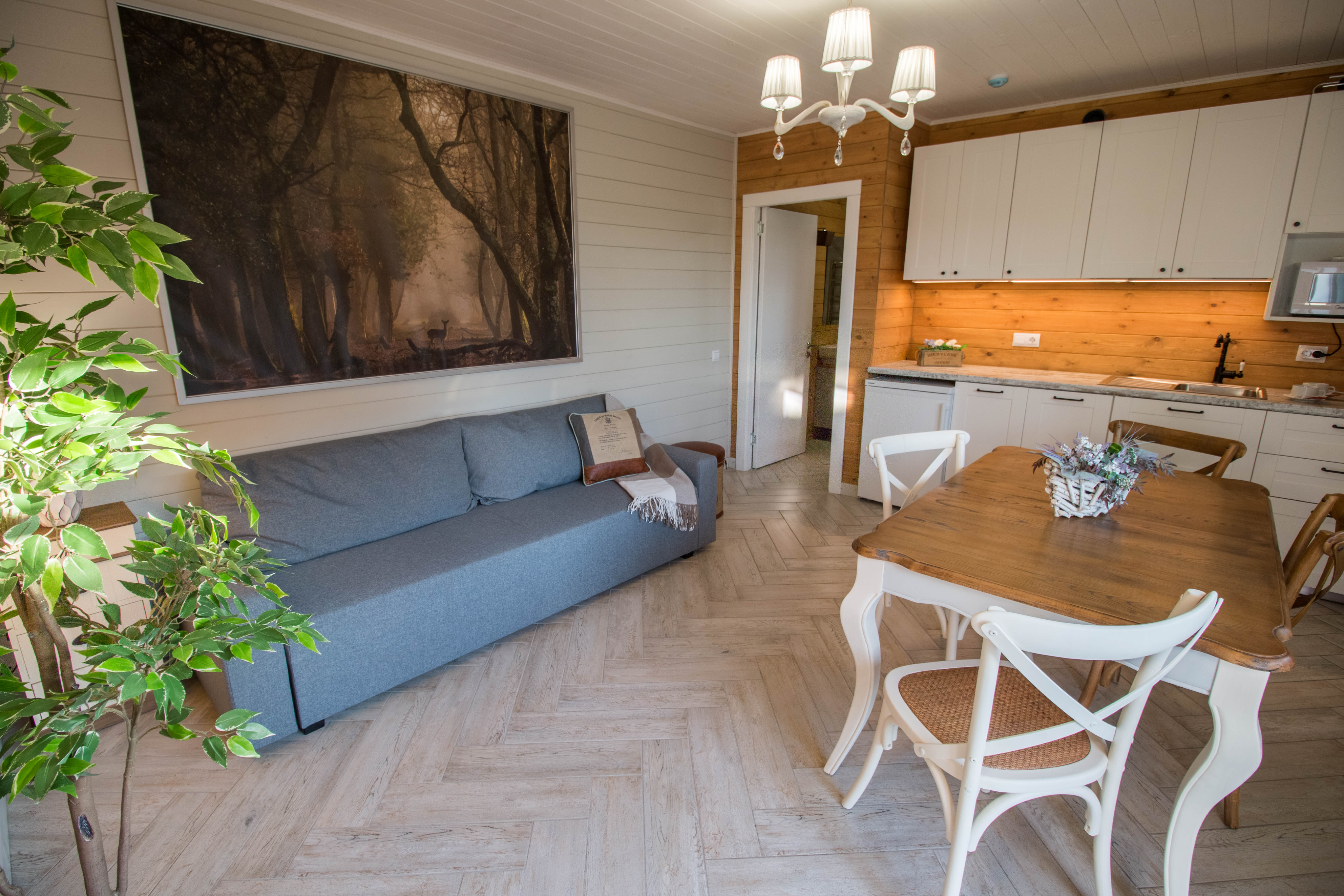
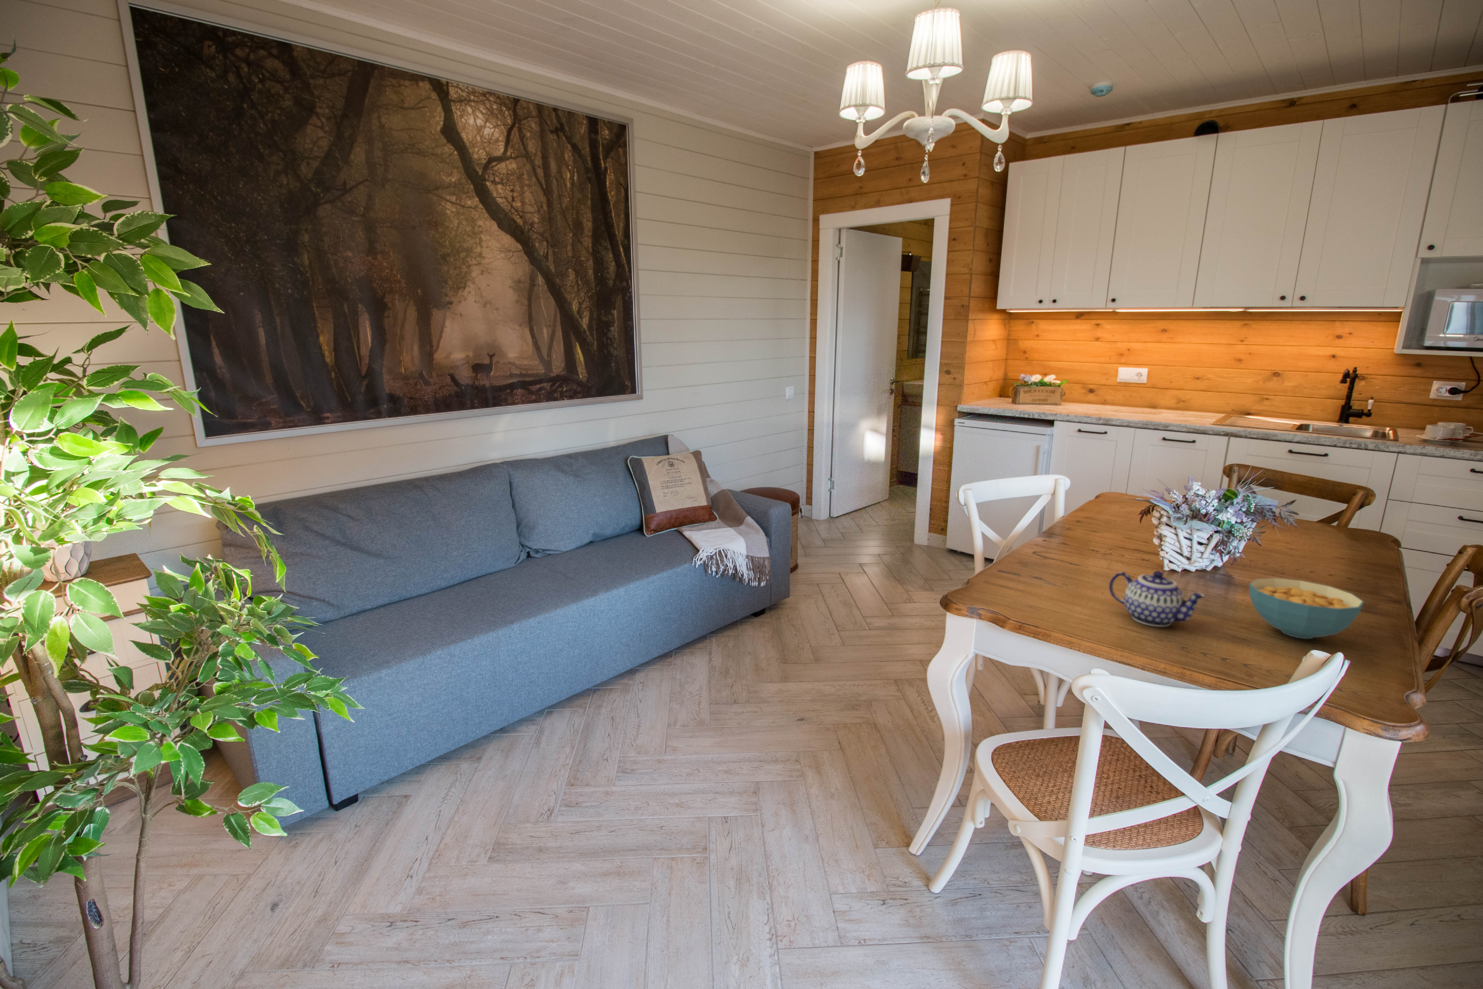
+ cereal bowl (1301, 613)
+ teapot (1154, 595)
